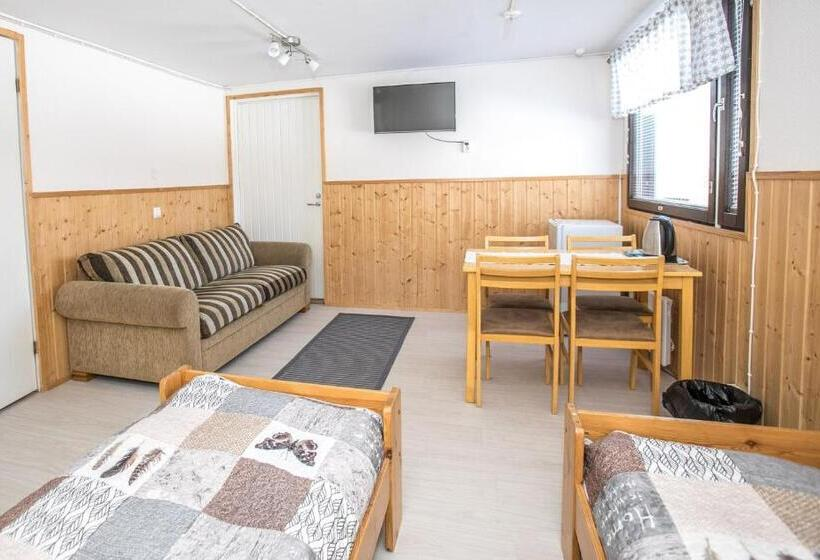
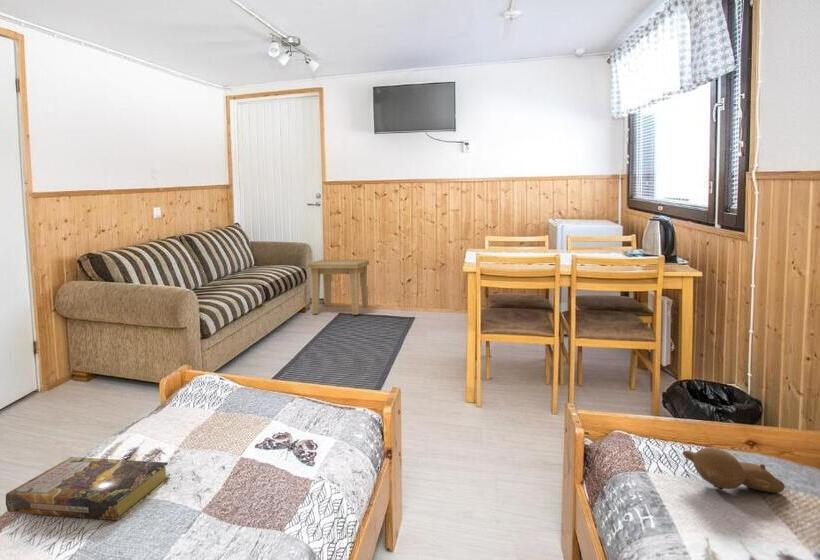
+ teddy bear (736, 469)
+ book (92, 486)
+ side table (331, 283)
